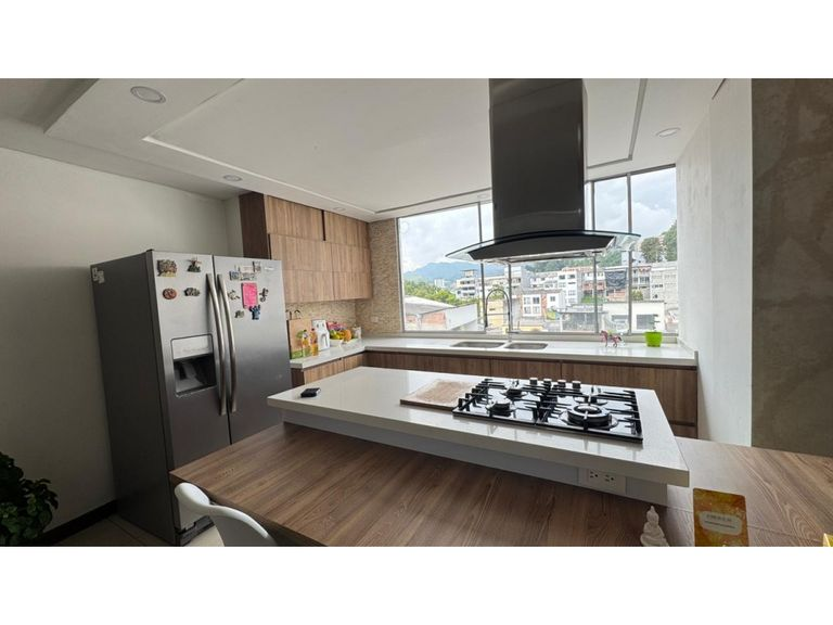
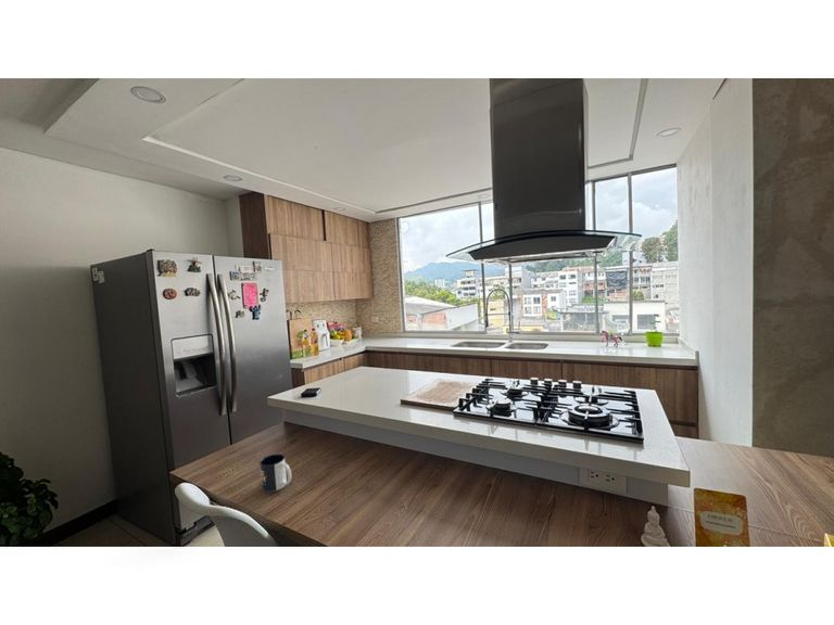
+ mug (277, 473)
